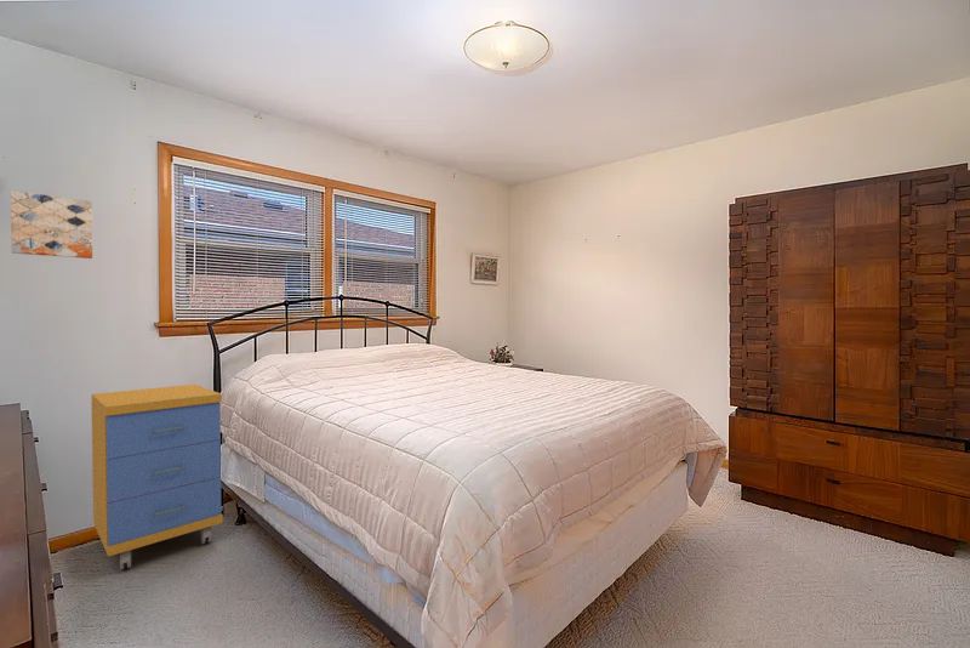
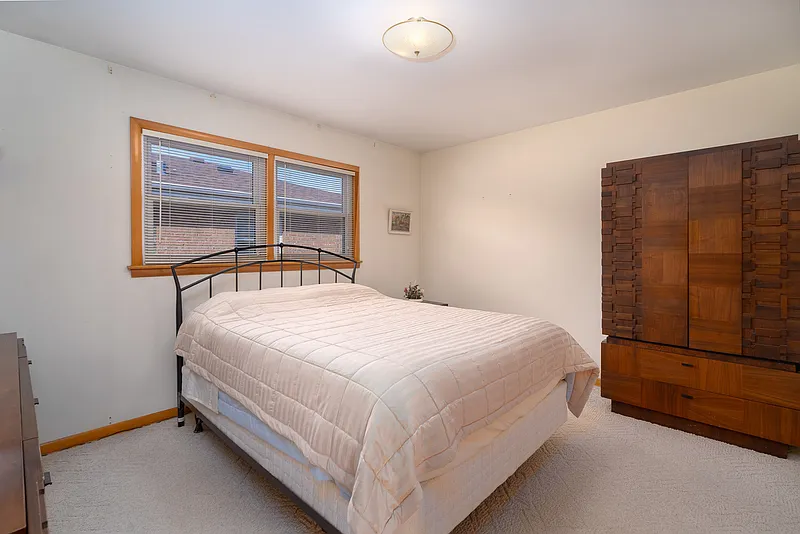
- storage cabinet (158, 468)
- wall art (52, 226)
